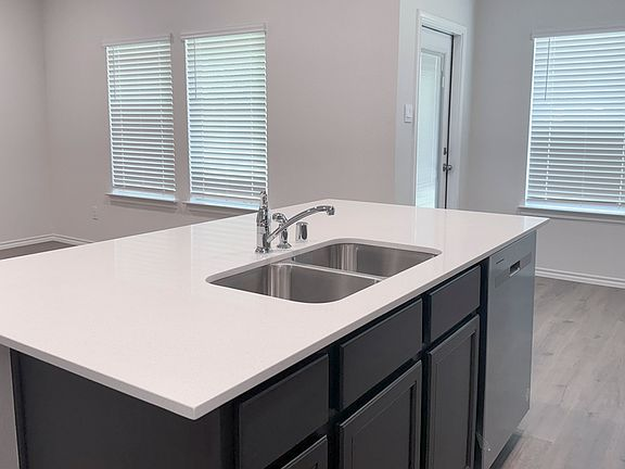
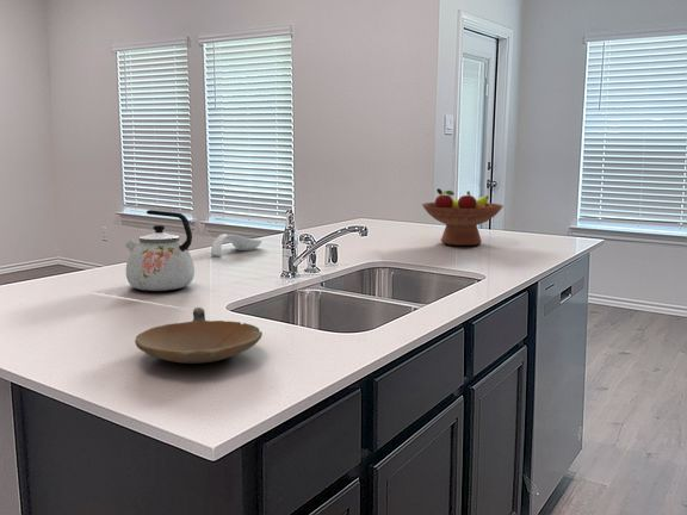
+ bowl (199, 340)
+ kettle (159, 249)
+ fruit bowl (462, 216)
+ spoon rest (236, 242)
